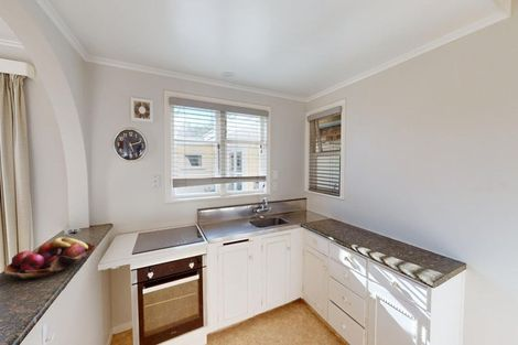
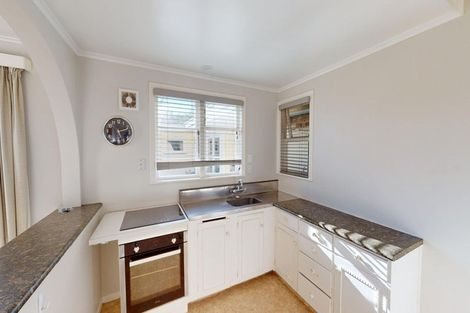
- fruit basket (55, 254)
